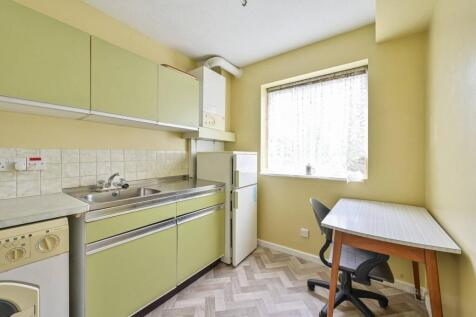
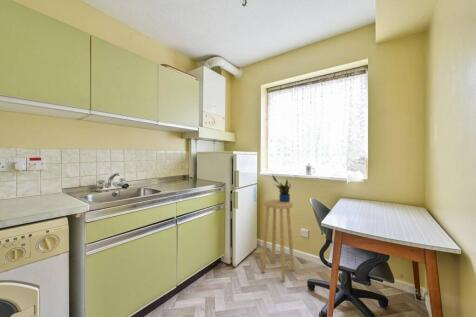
+ stool (280, 236)
+ potted plant (282, 187)
